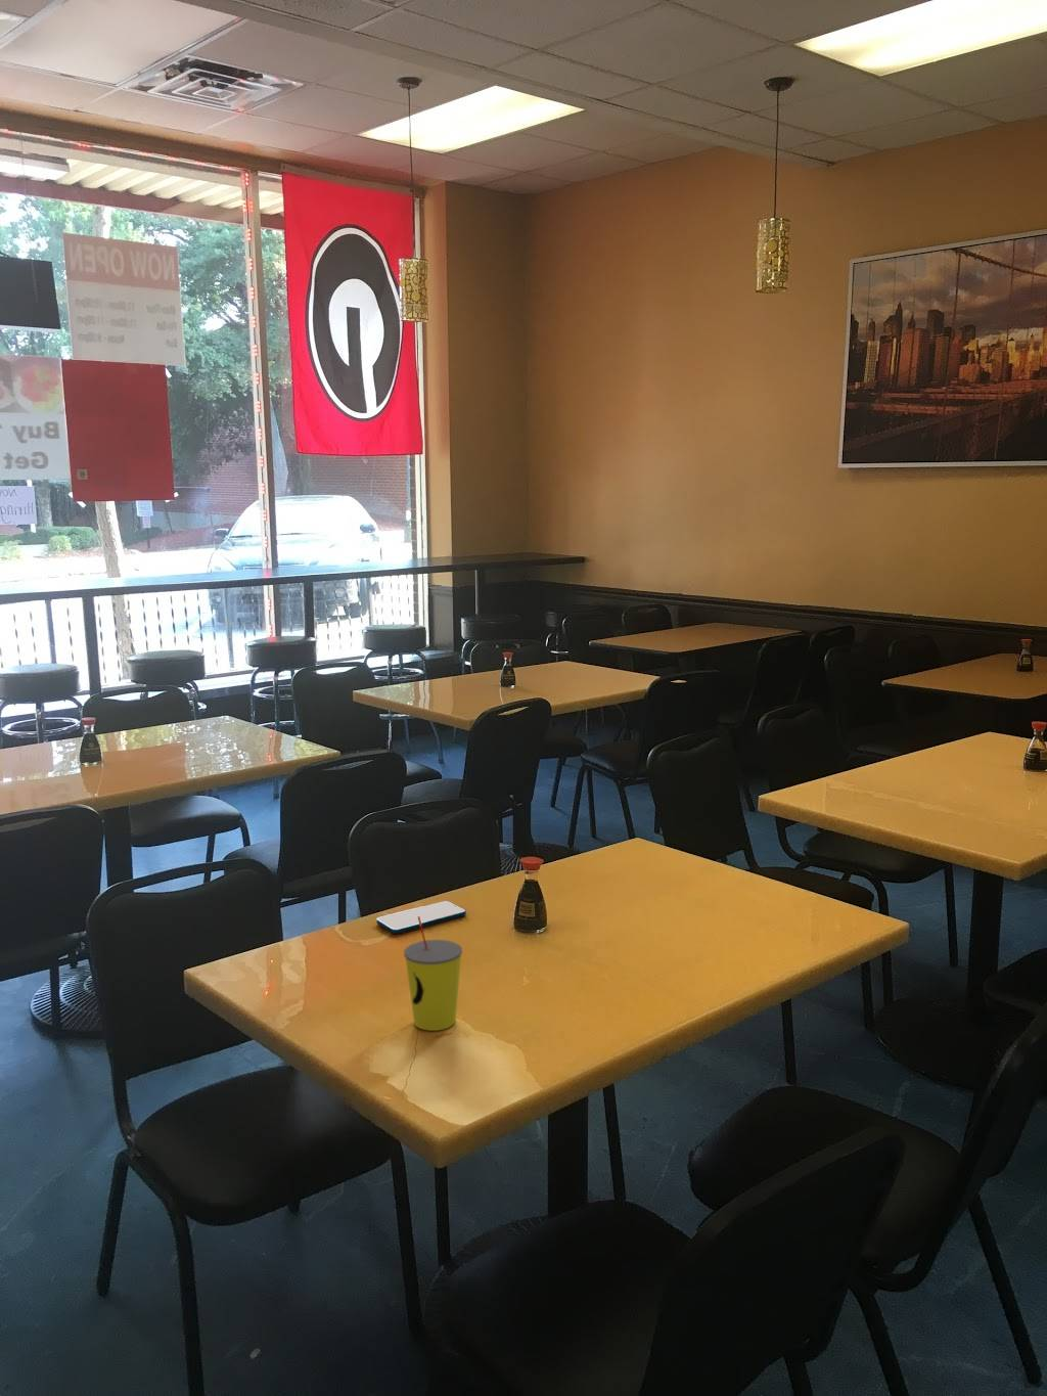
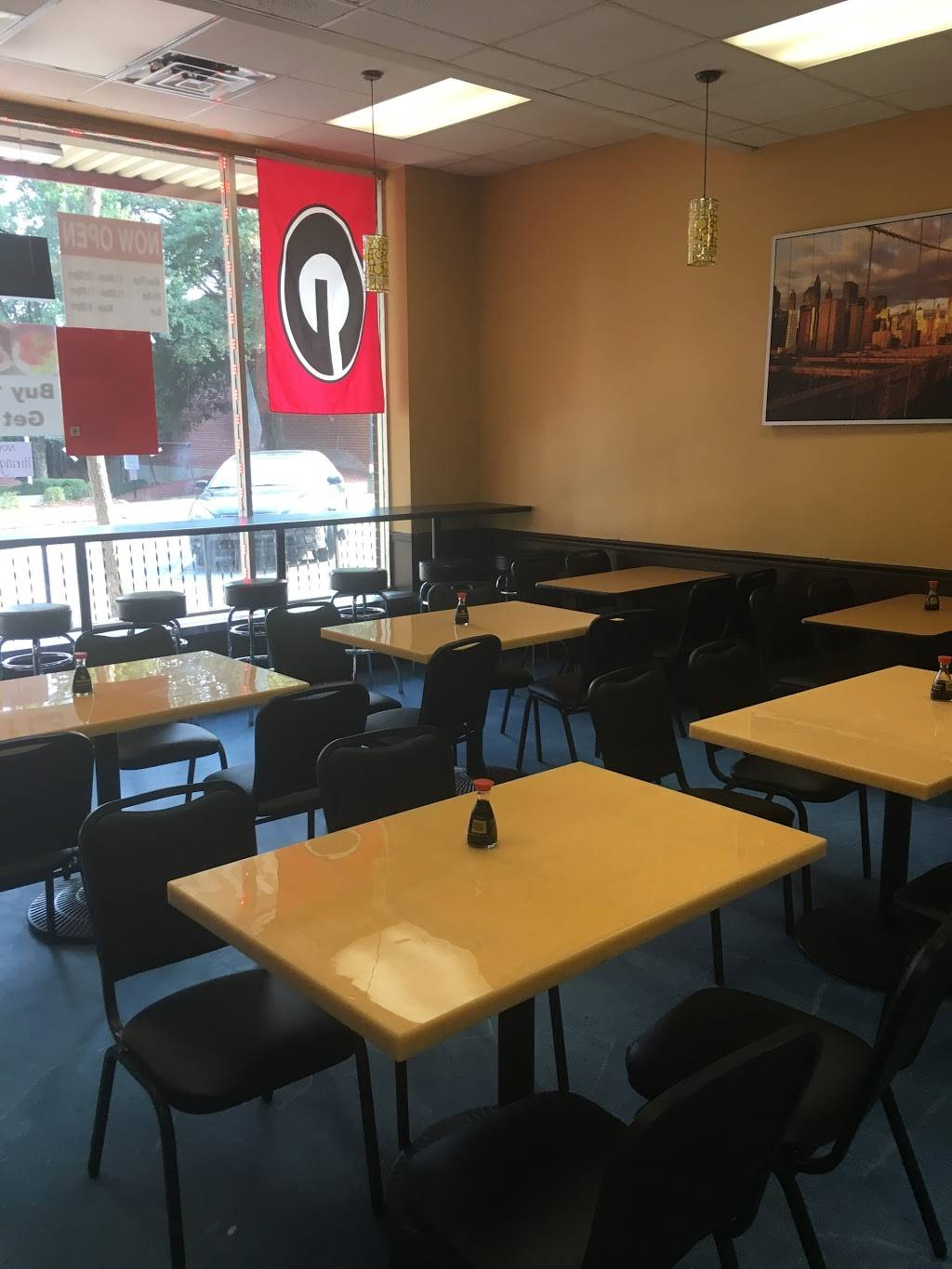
- smartphone (421, 916)
- straw (433, 970)
